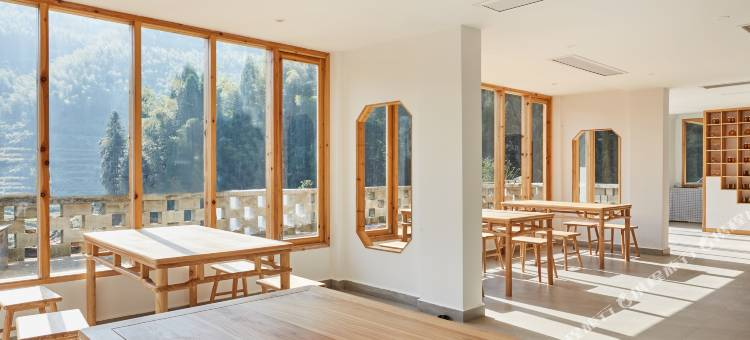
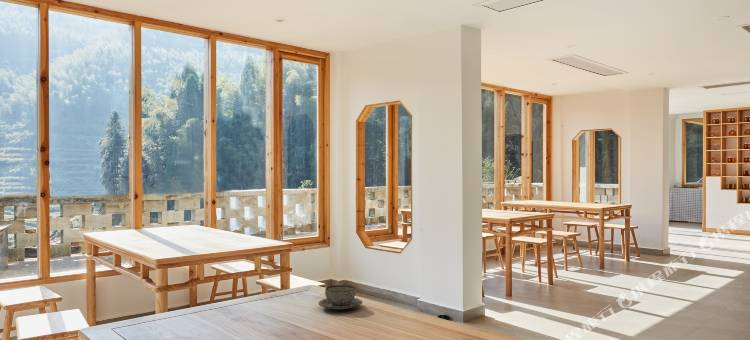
+ teacup (340, 297)
